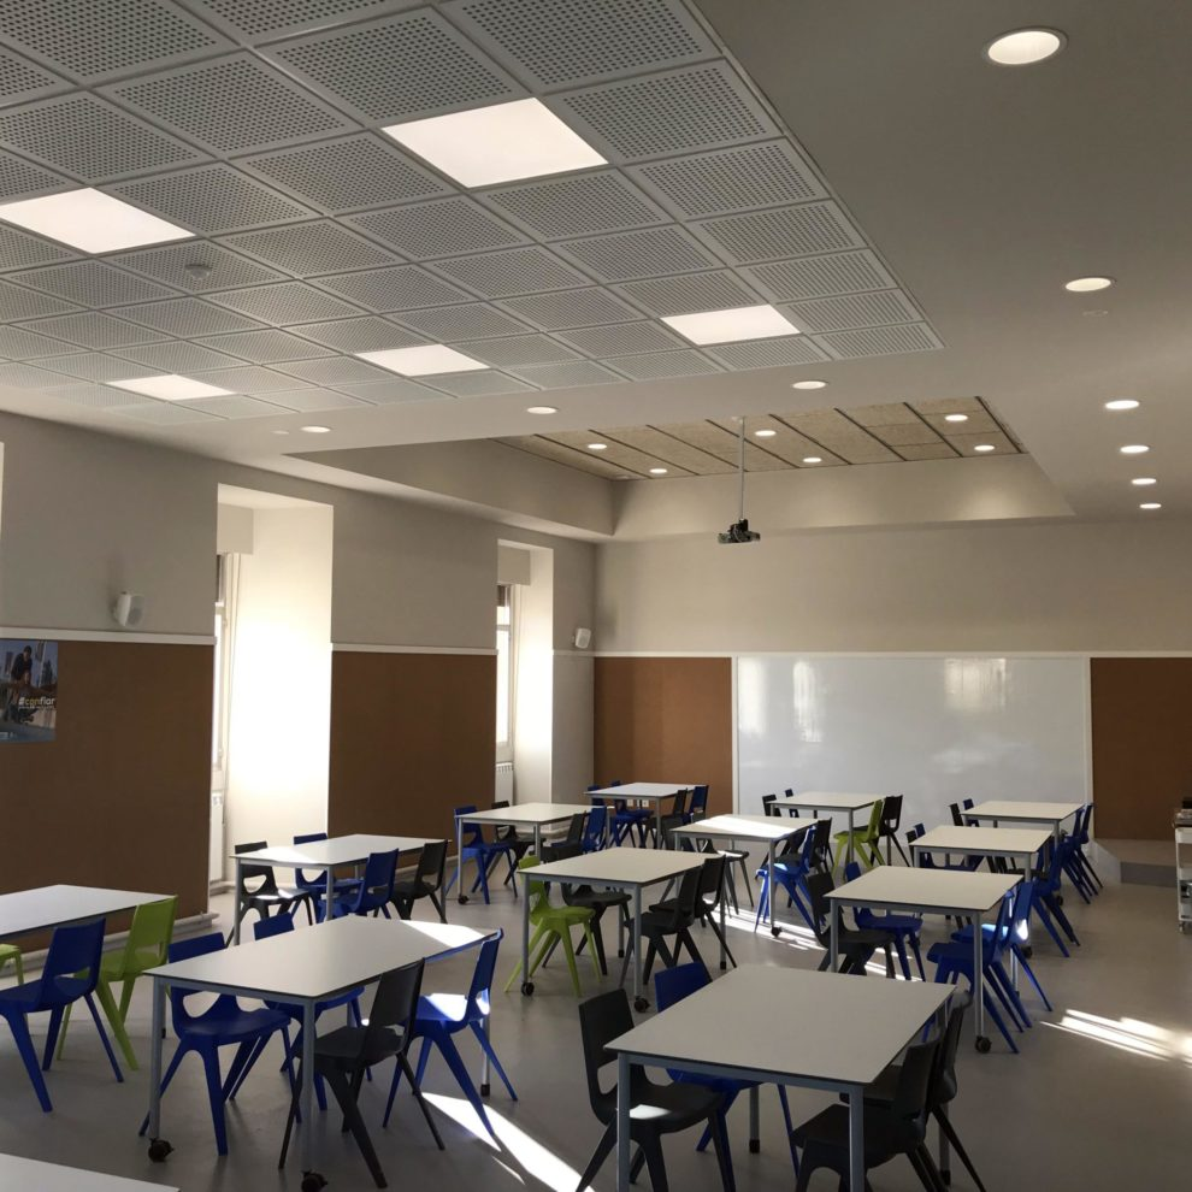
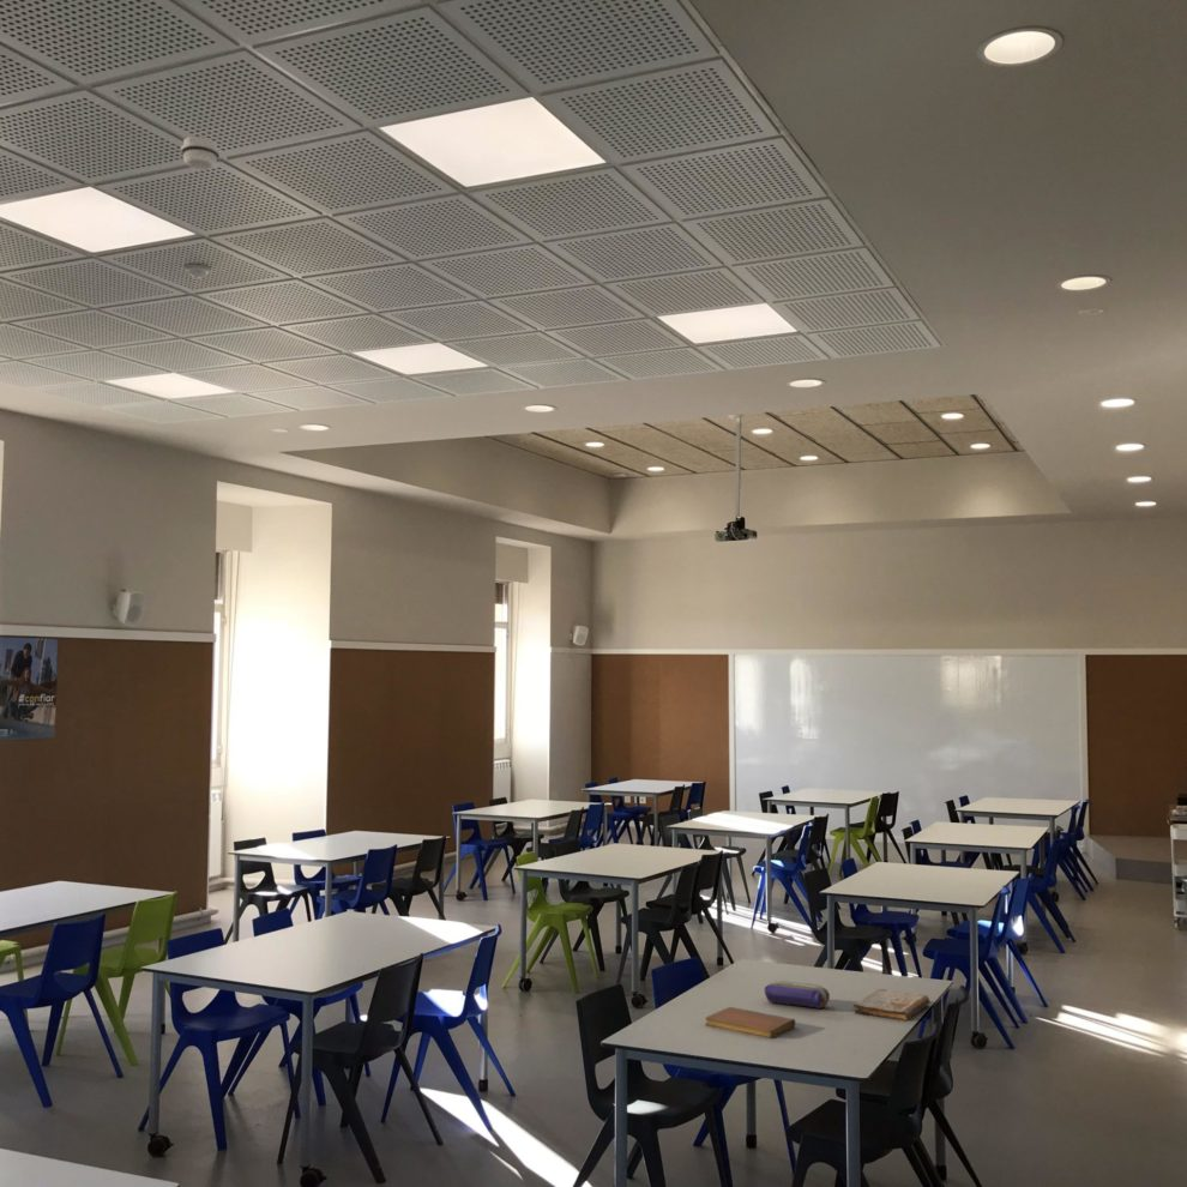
+ smoke detector (200, 153)
+ pencil case (796, 994)
+ notebook (749, 1022)
+ book (891, 1004)
